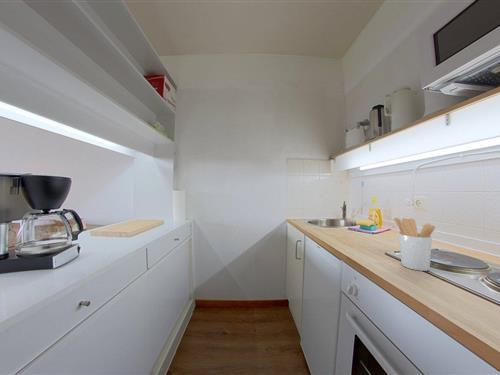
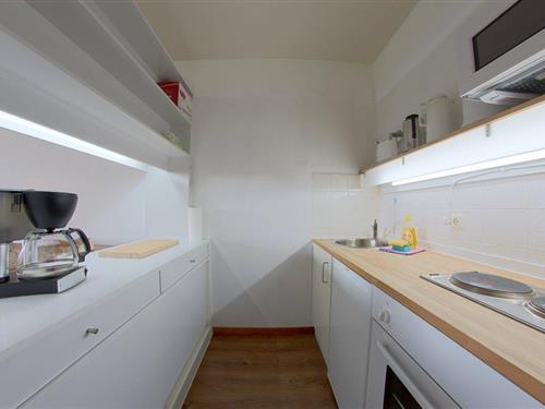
- utensil holder (411, 241)
